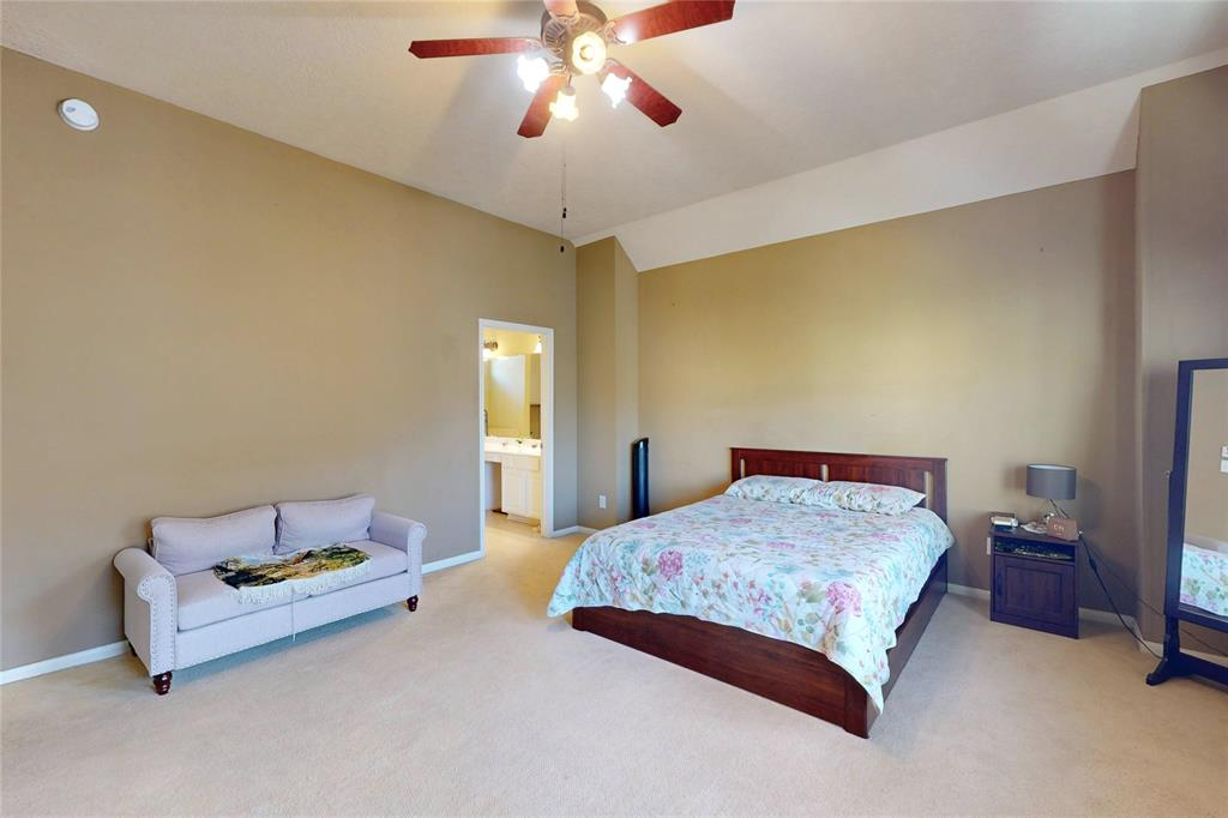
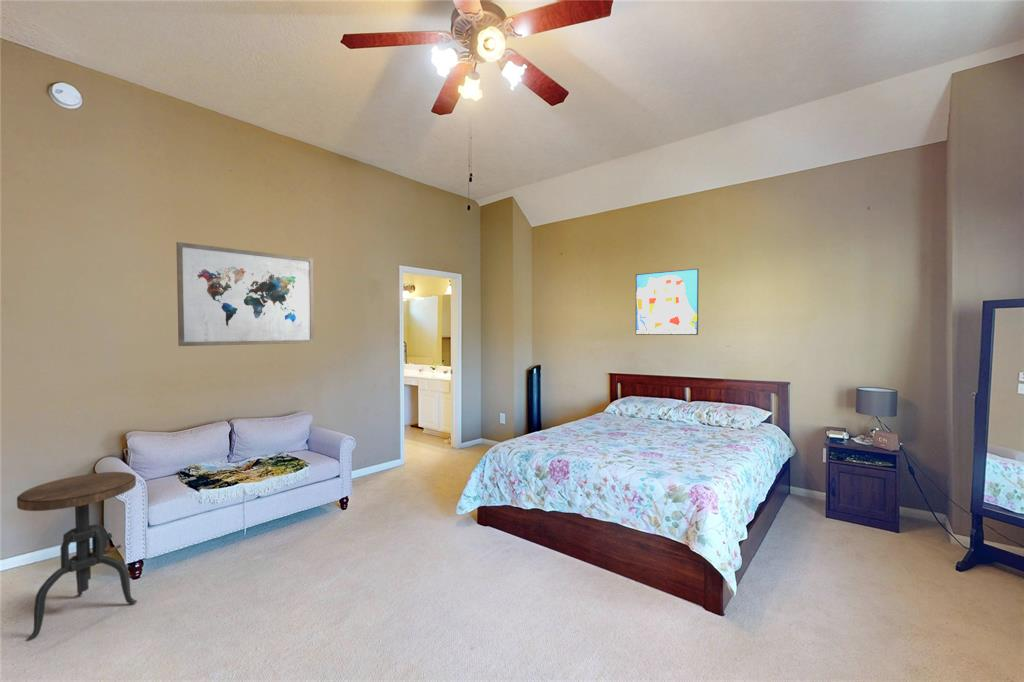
+ side table (80, 548)
+ wall art (252, 297)
+ wall art (665, 303)
